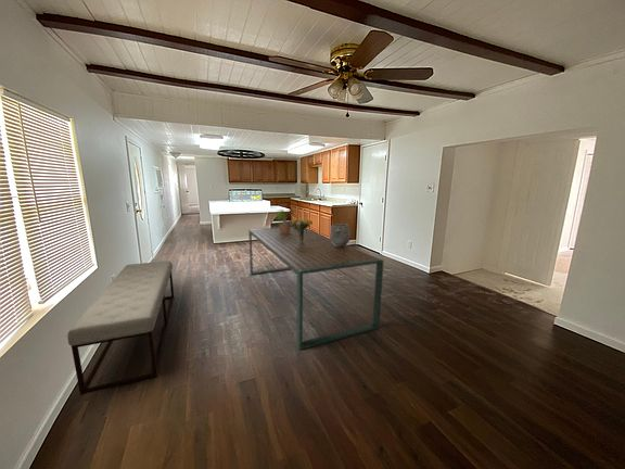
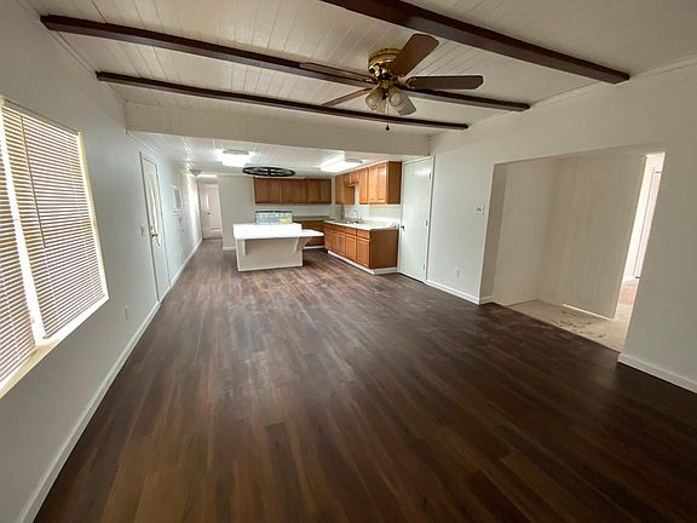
- dining table (299, 268)
- bouquet (301, 229)
- bench (138, 307)
- ceramic pot (340, 234)
- potted plant (282, 220)
